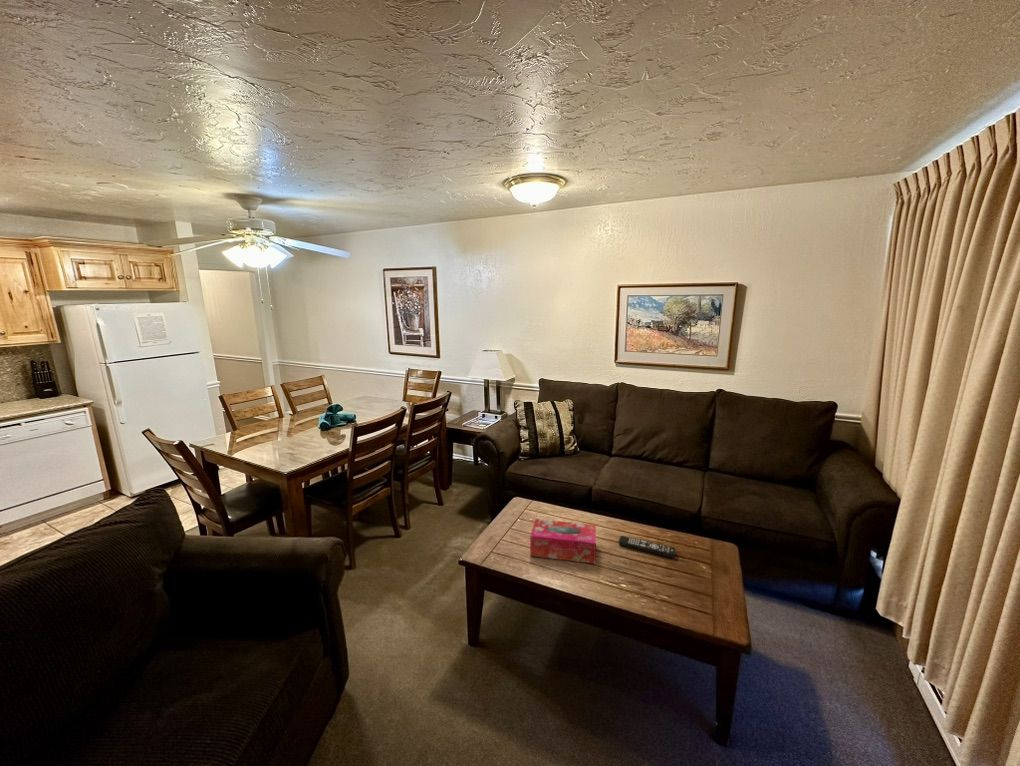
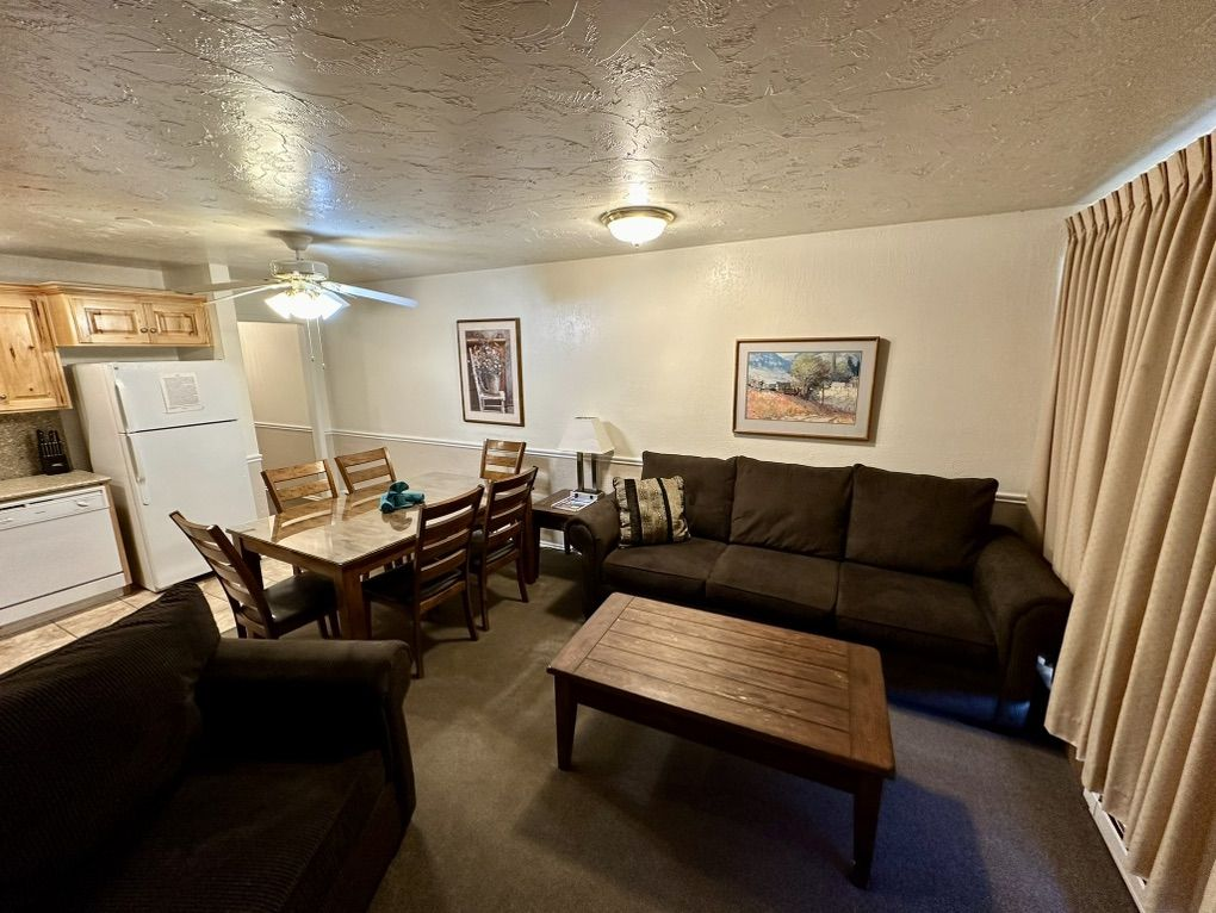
- remote control (646, 546)
- tissue box (563, 540)
